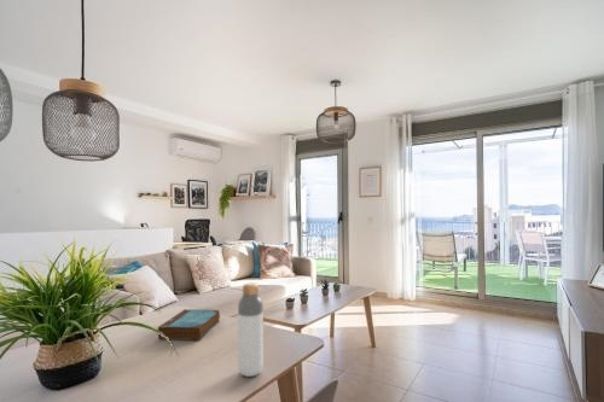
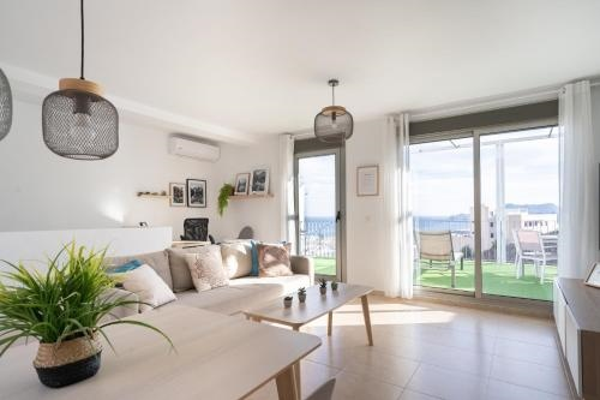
- bottle (250, 328)
- book (191, 322)
